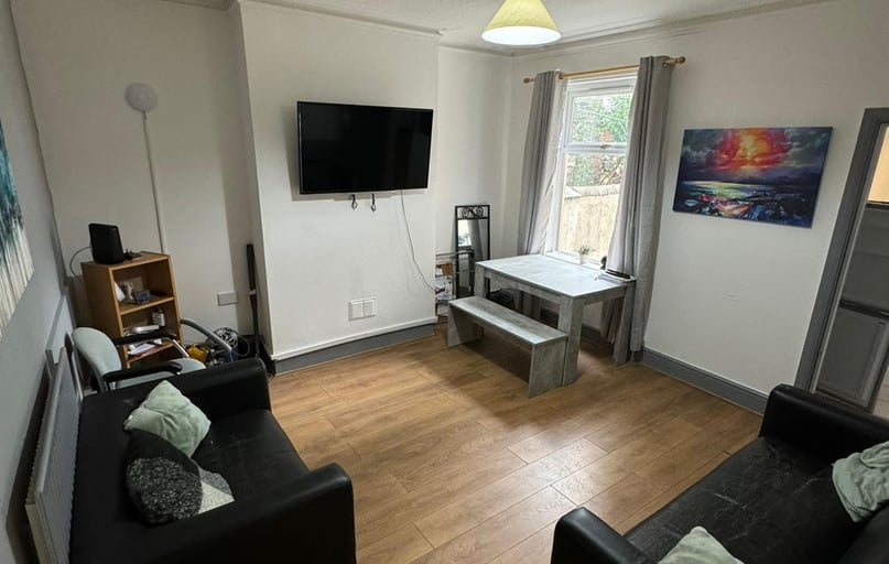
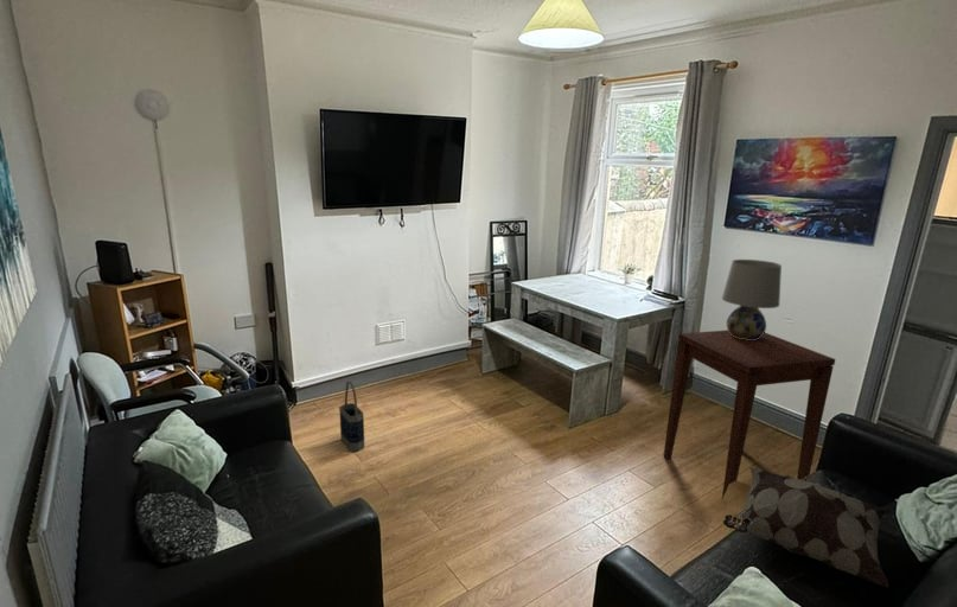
+ side table (740, 411)
+ bag (351, 413)
+ decorative pillow (805, 517)
+ table lamp (749, 299)
